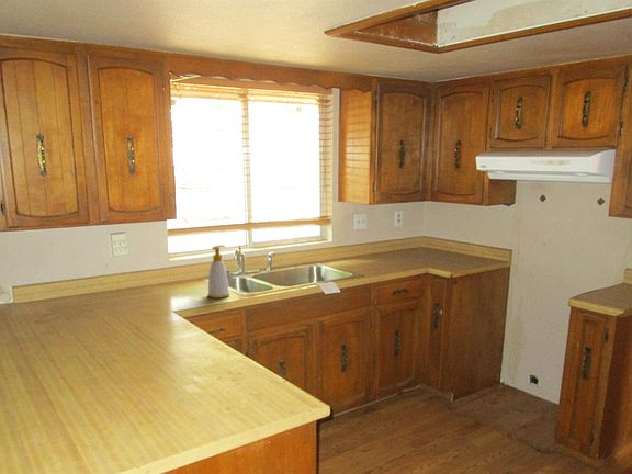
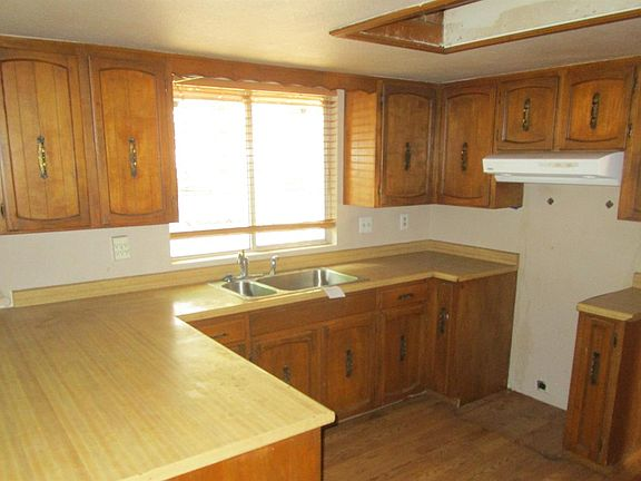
- soap bottle (217, 271)
